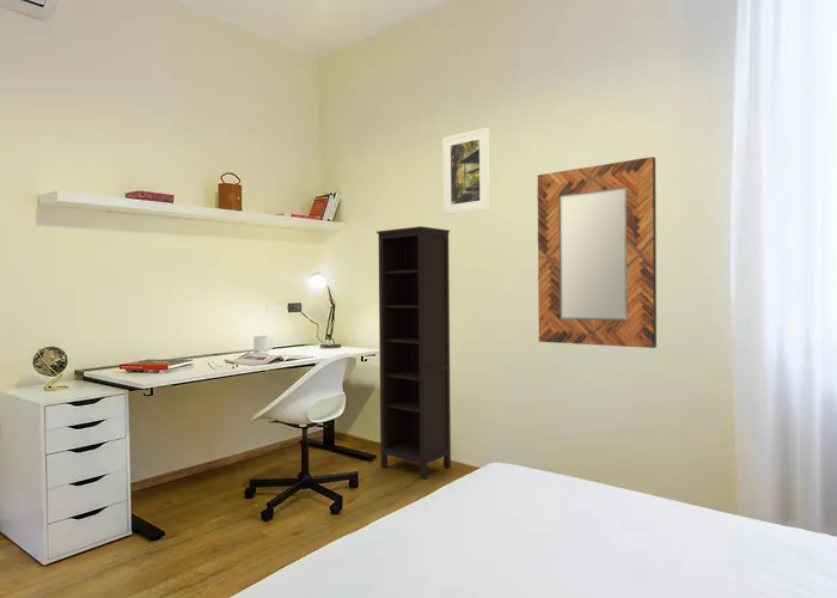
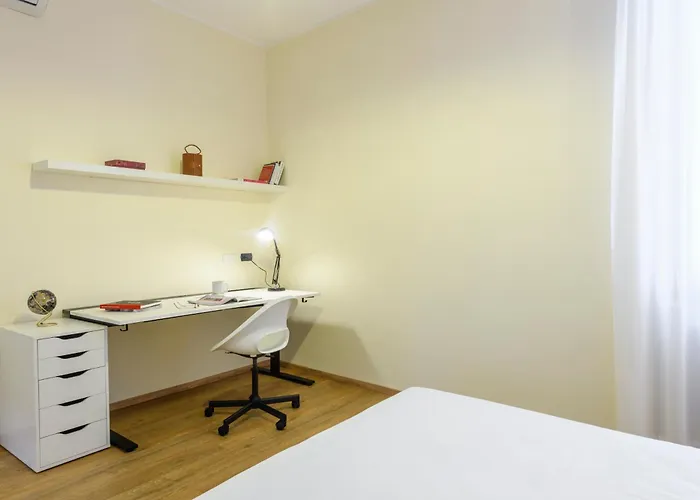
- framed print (465, 172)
- home mirror (593, 255)
- bookcase (414, 349)
